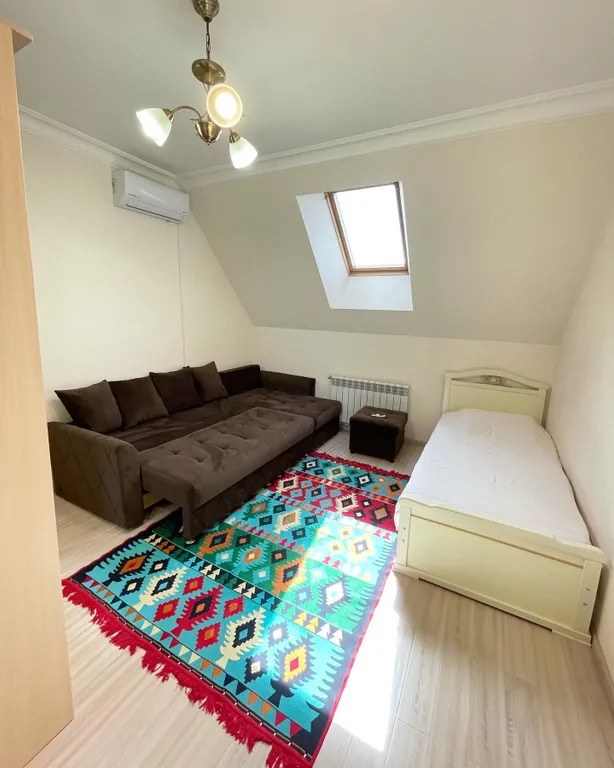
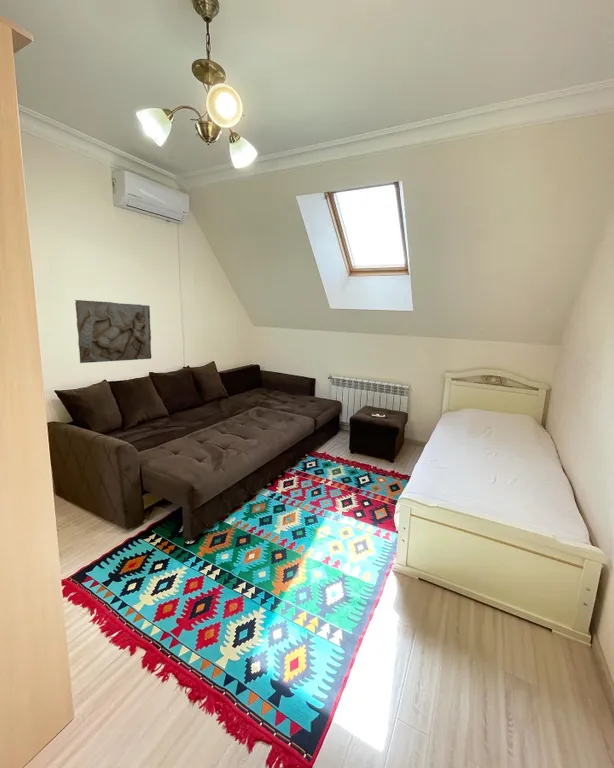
+ relief sculpture (118, 332)
